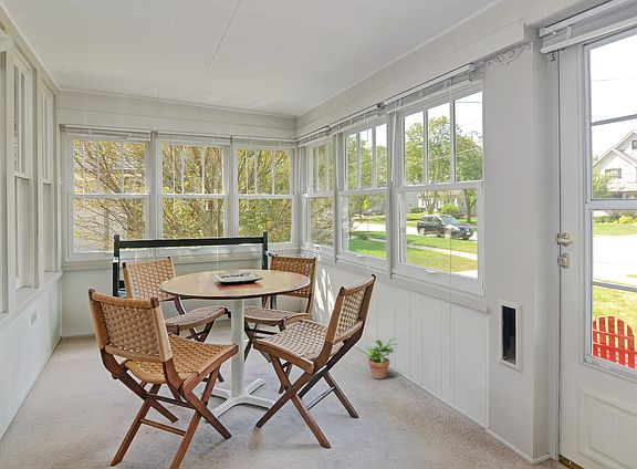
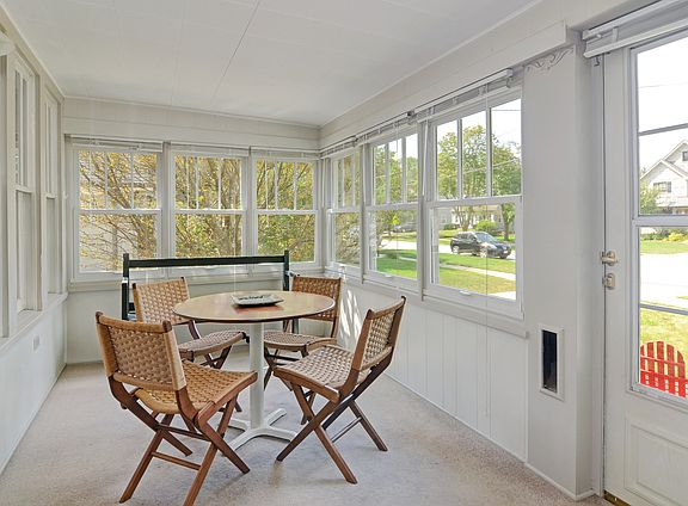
- potted plant (379, 355)
